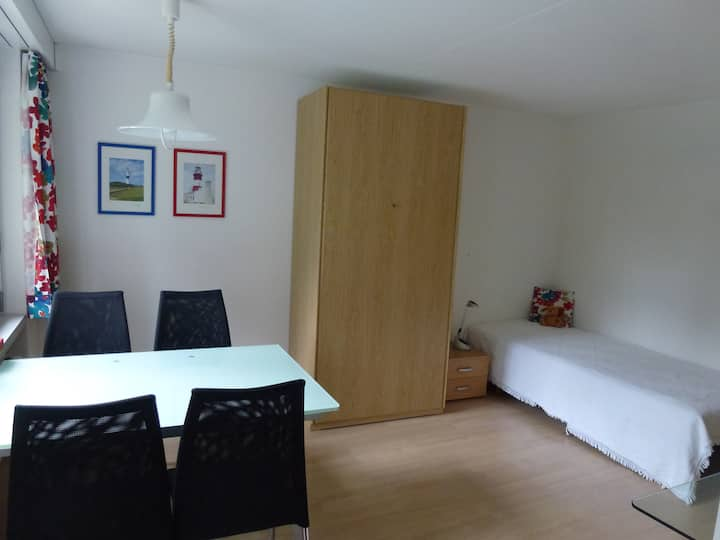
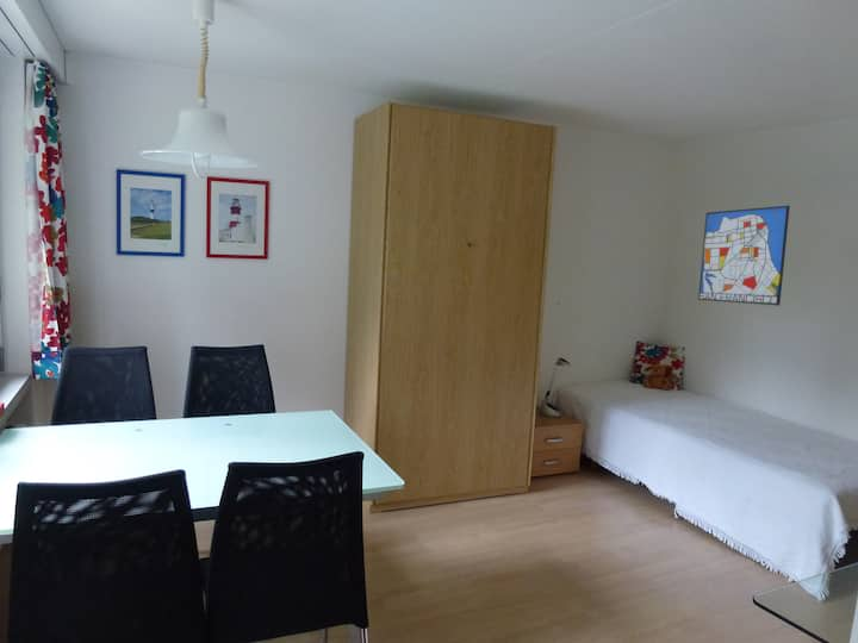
+ wall art (740, 256)
